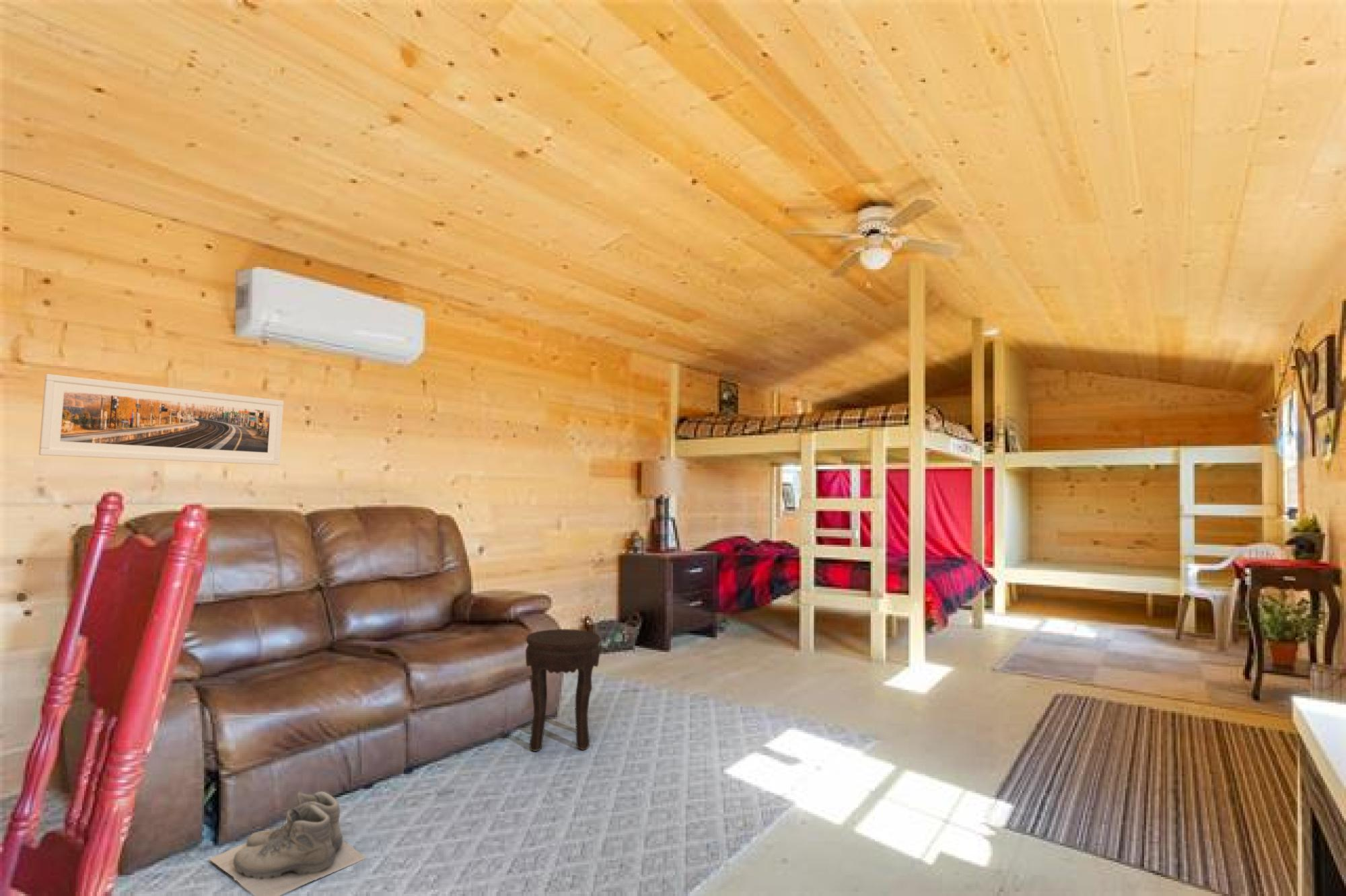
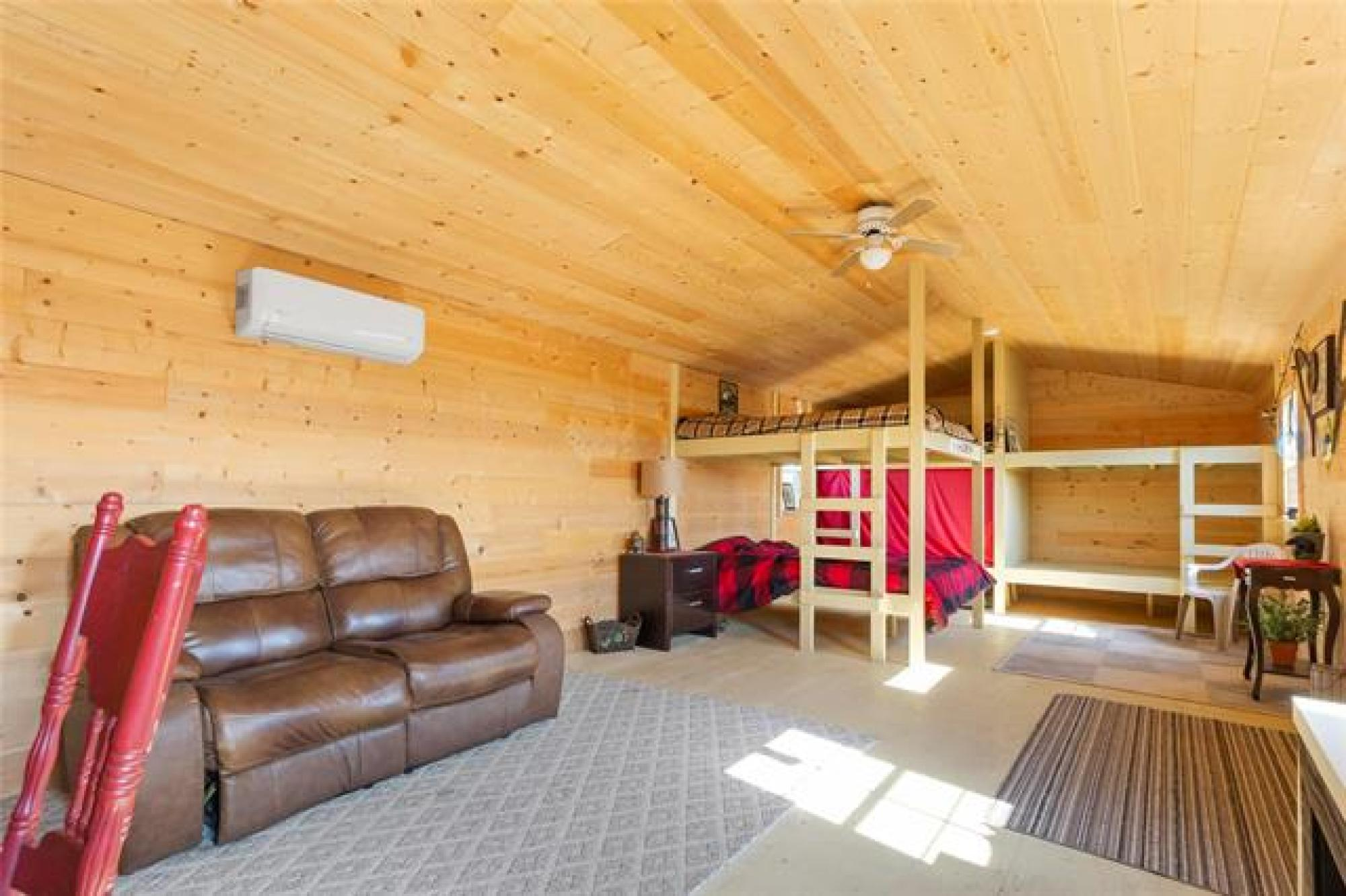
- boots (291, 827)
- side table (546, 688)
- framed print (175, 424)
